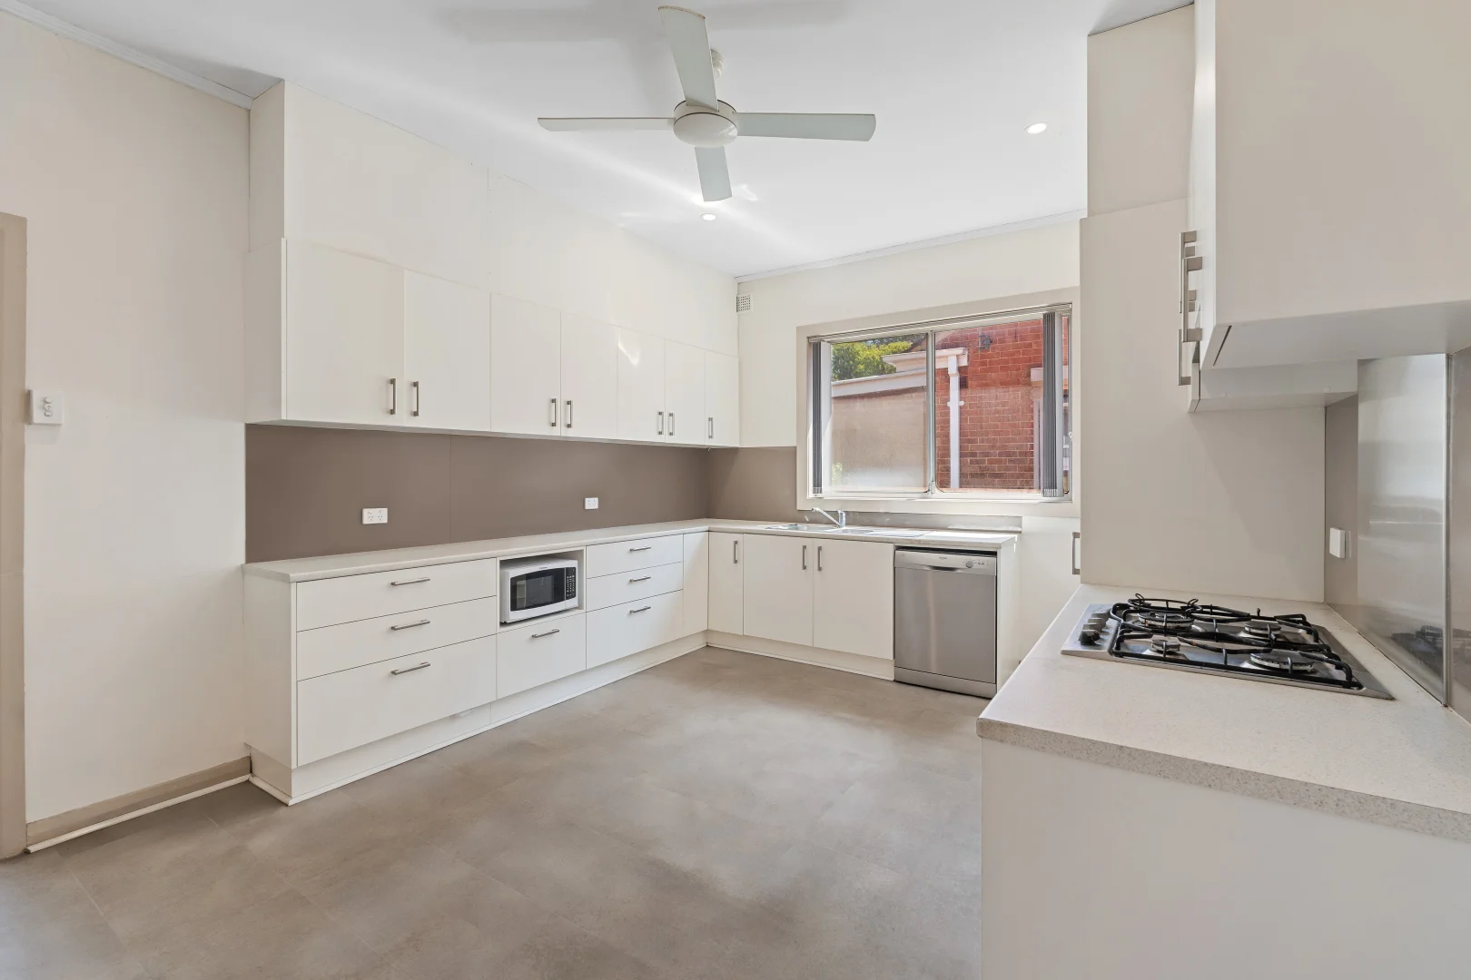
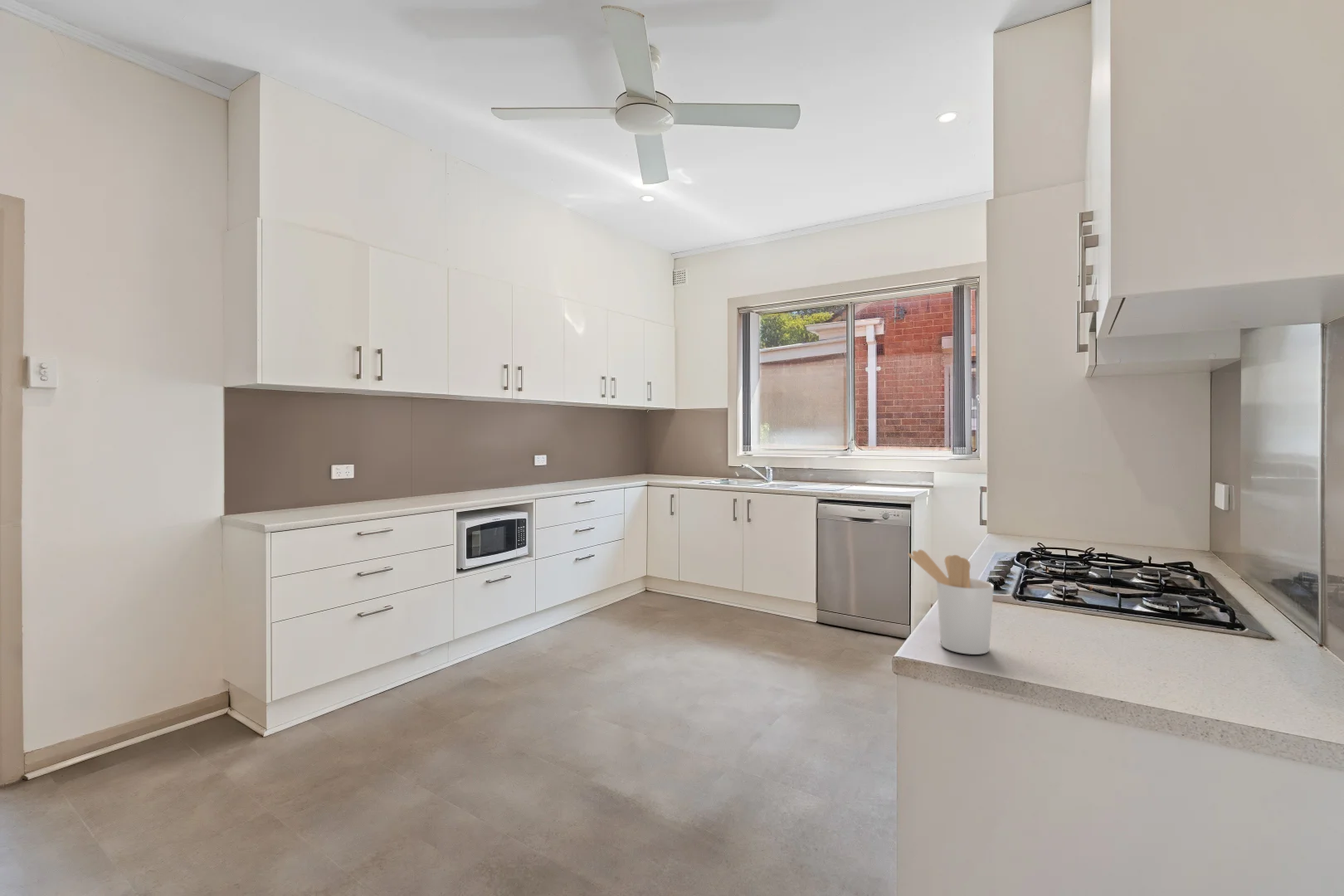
+ utensil holder (949, 597)
